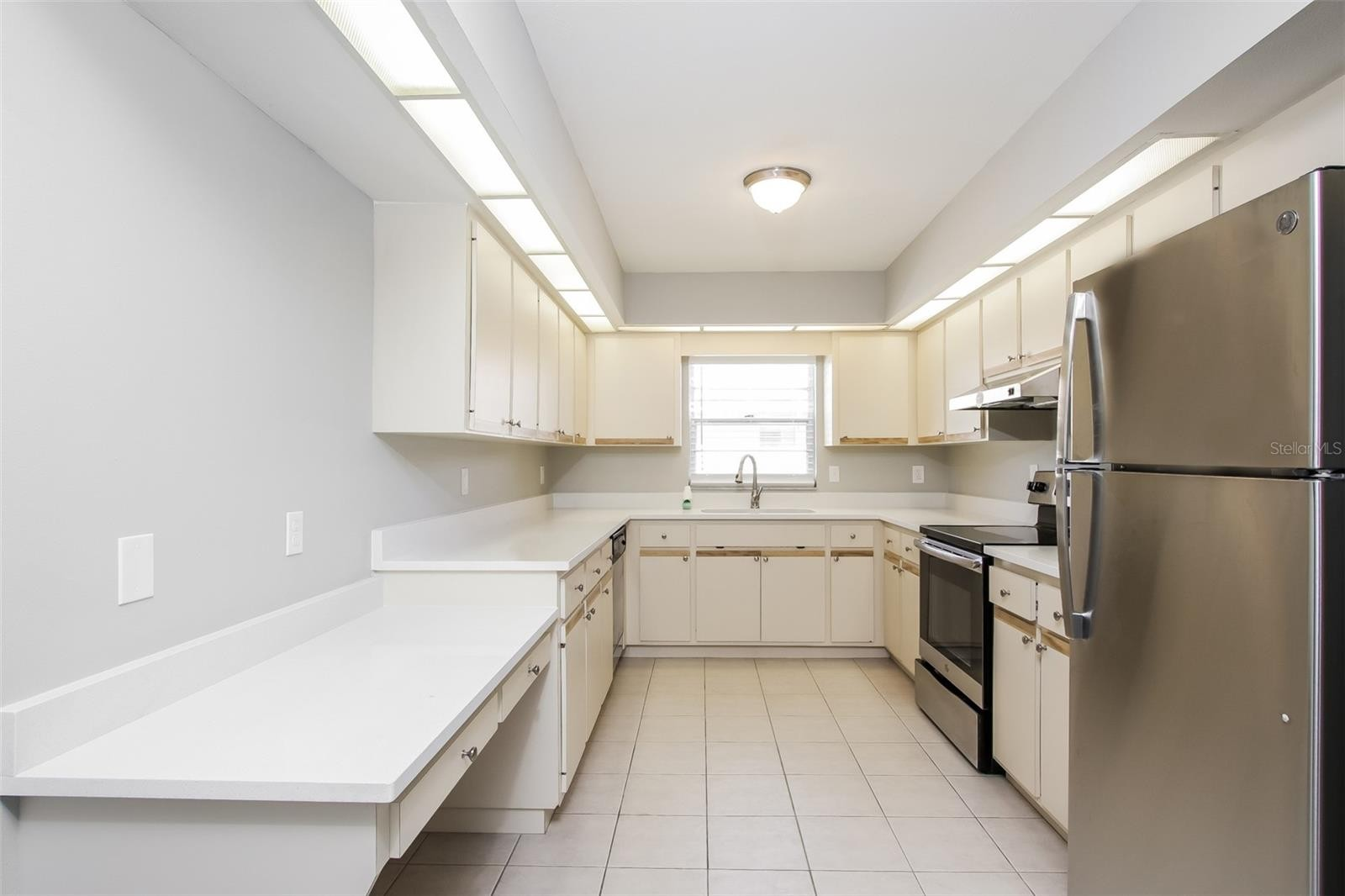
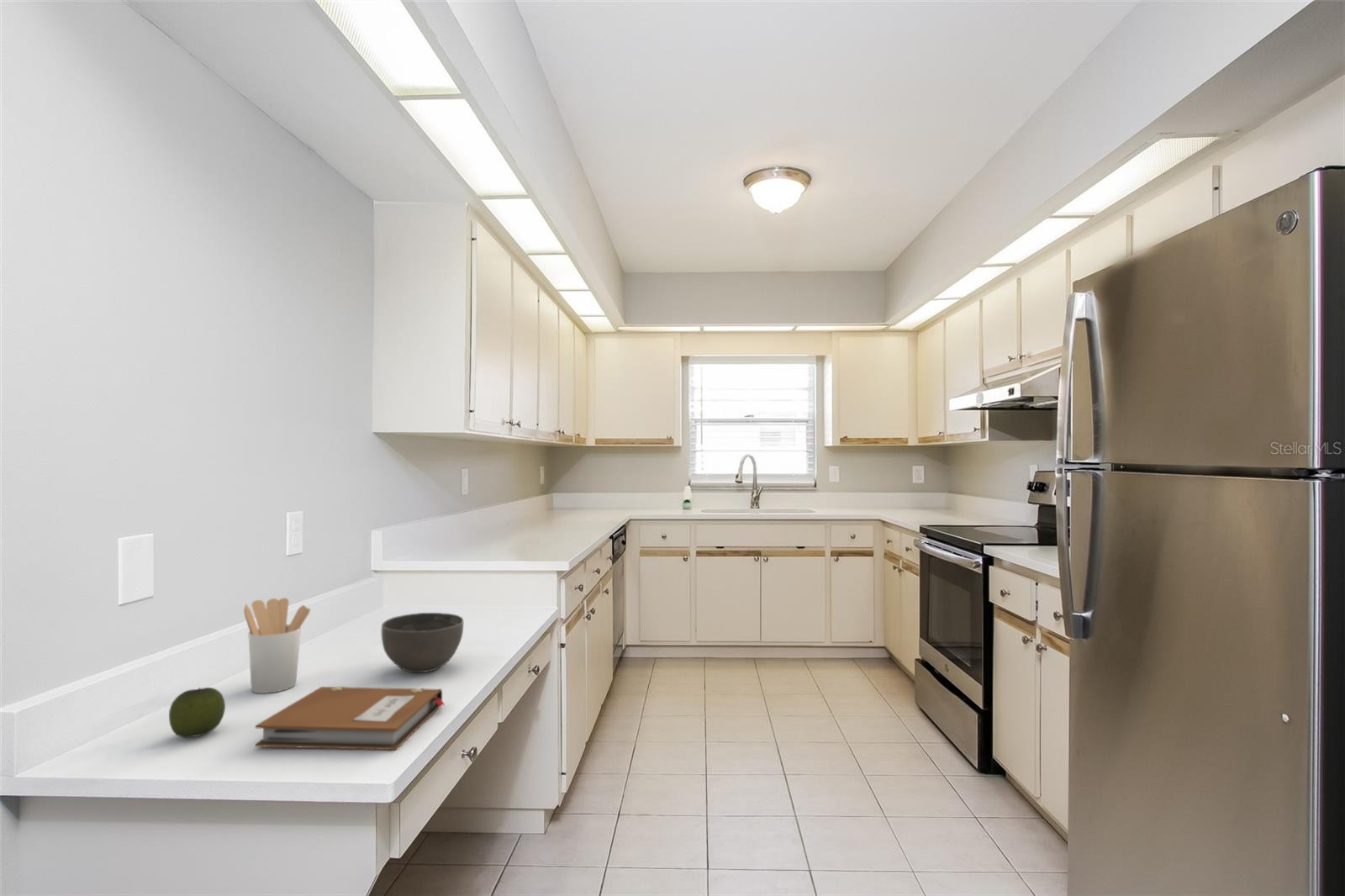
+ bowl (422, 644)
+ apple (198, 710)
+ utensil holder (272, 641)
+ notebook (360, 714)
